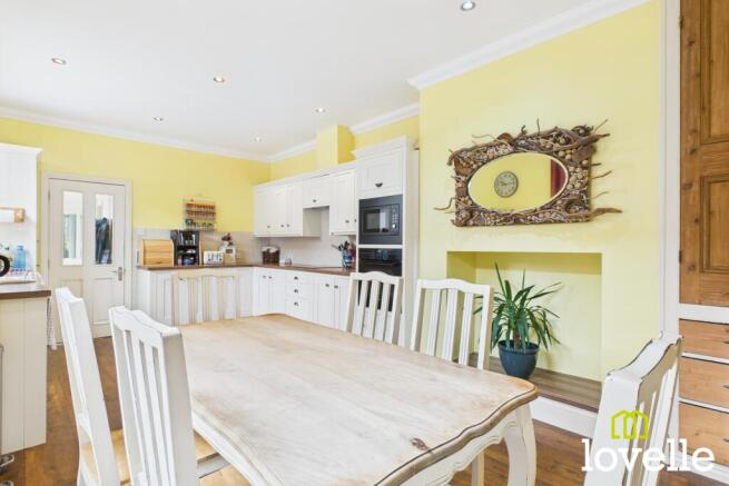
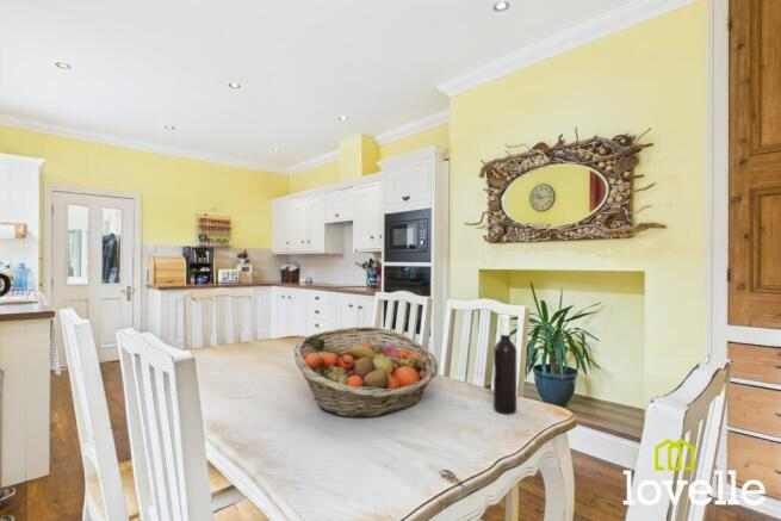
+ fruit basket (367, 366)
+ wine bottle (504, 362)
